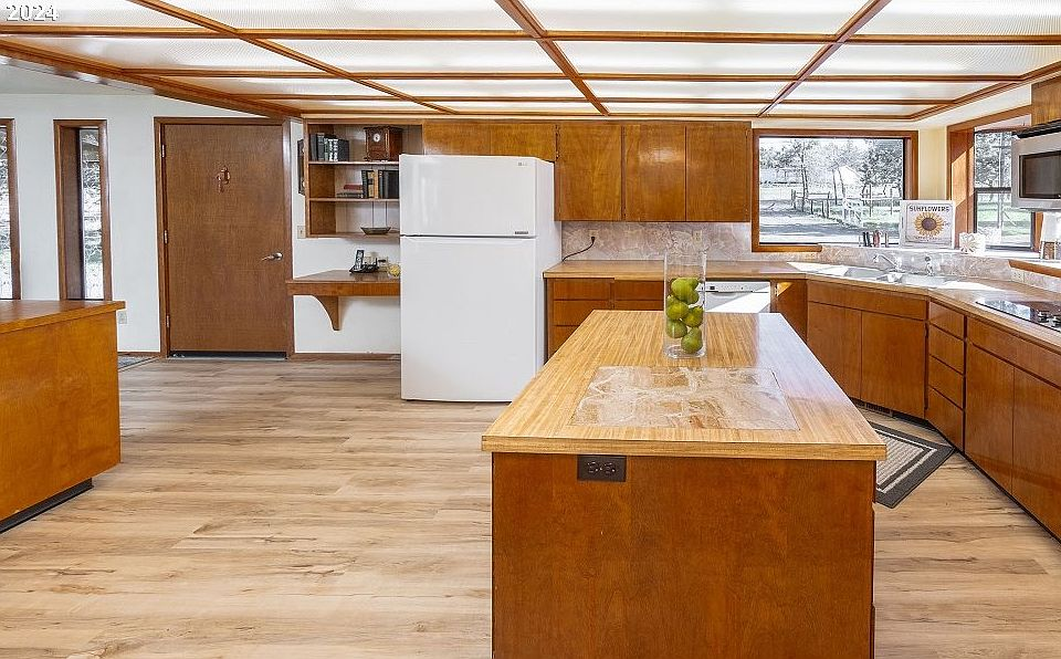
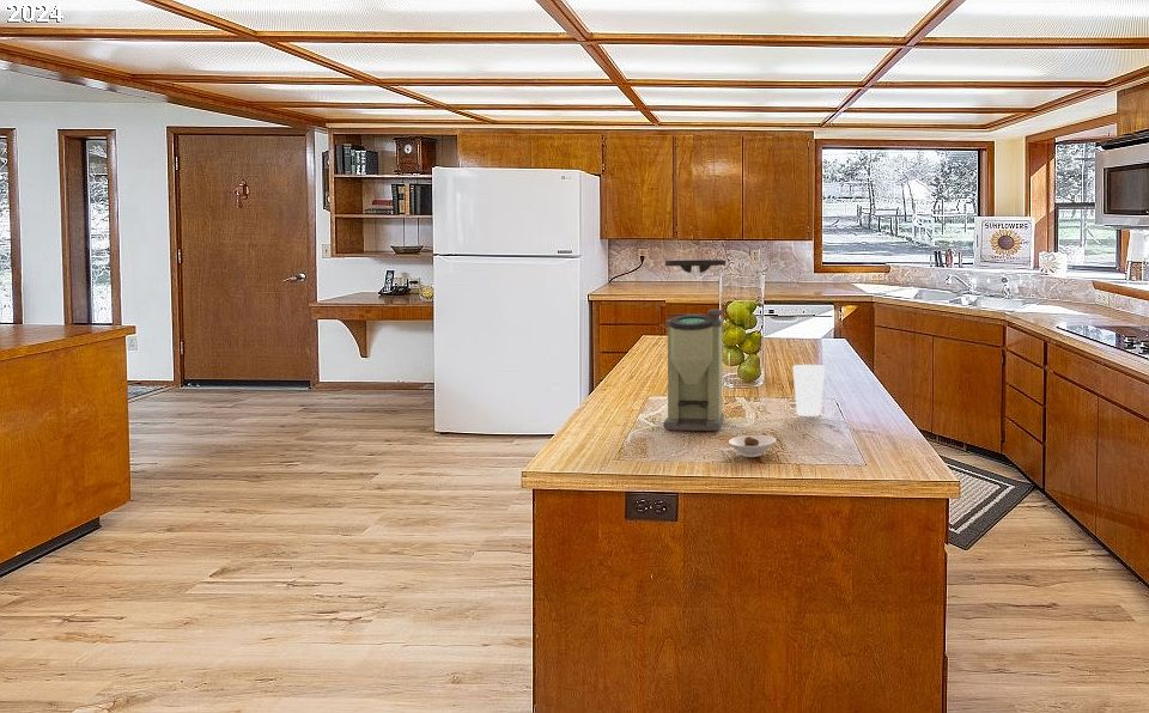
+ saucer (752, 445)
+ cup (808, 390)
+ coffee grinder (694, 342)
